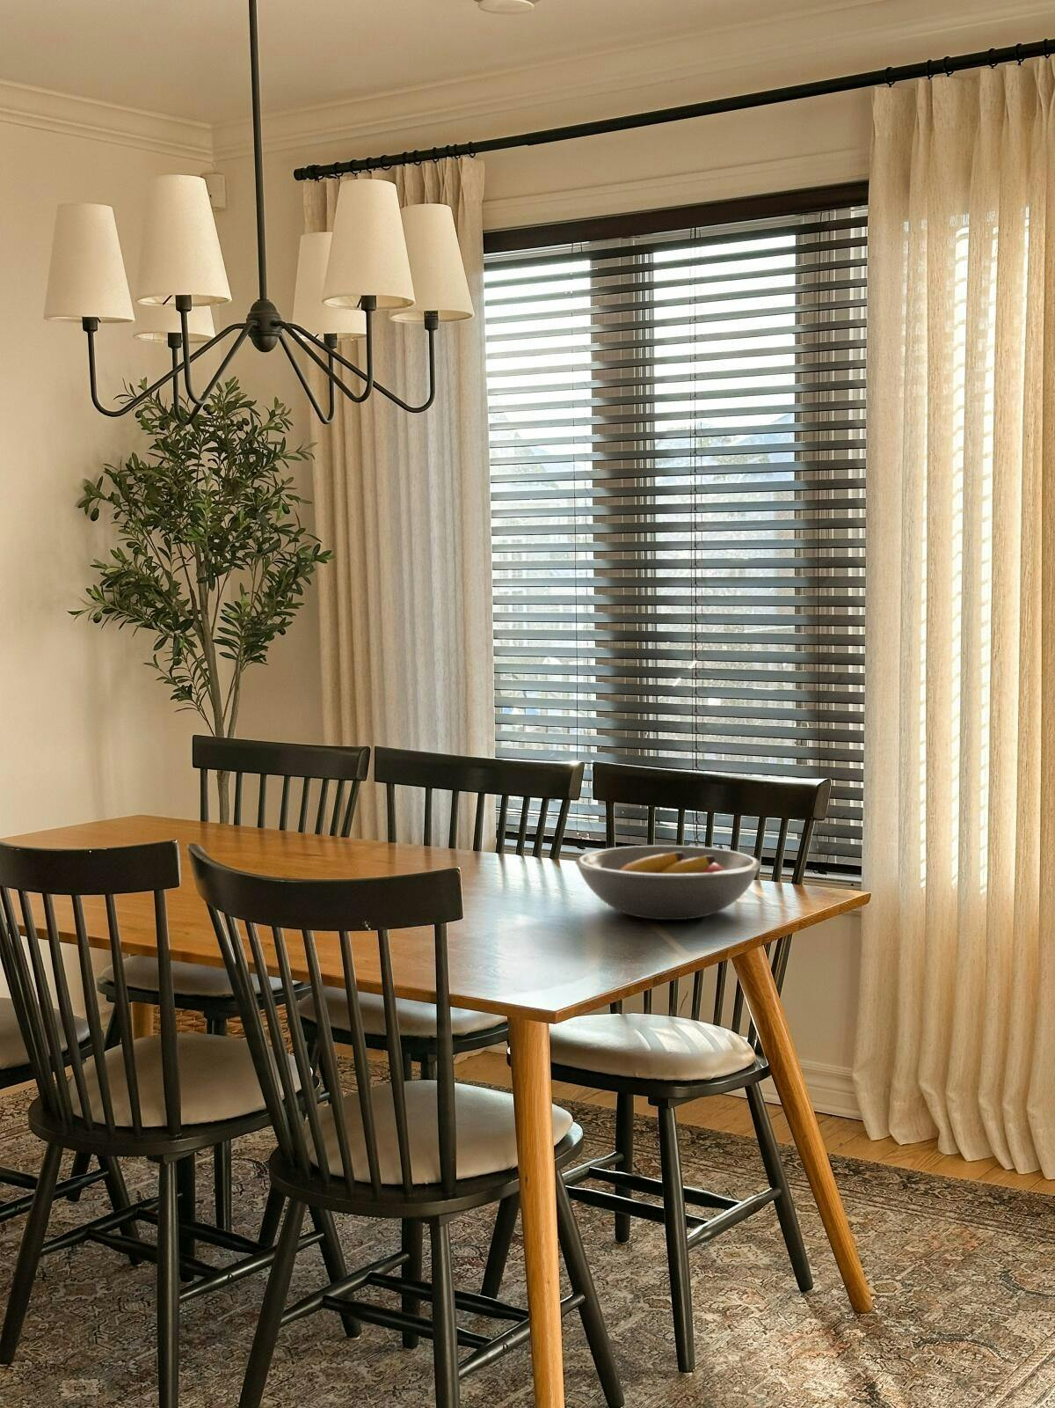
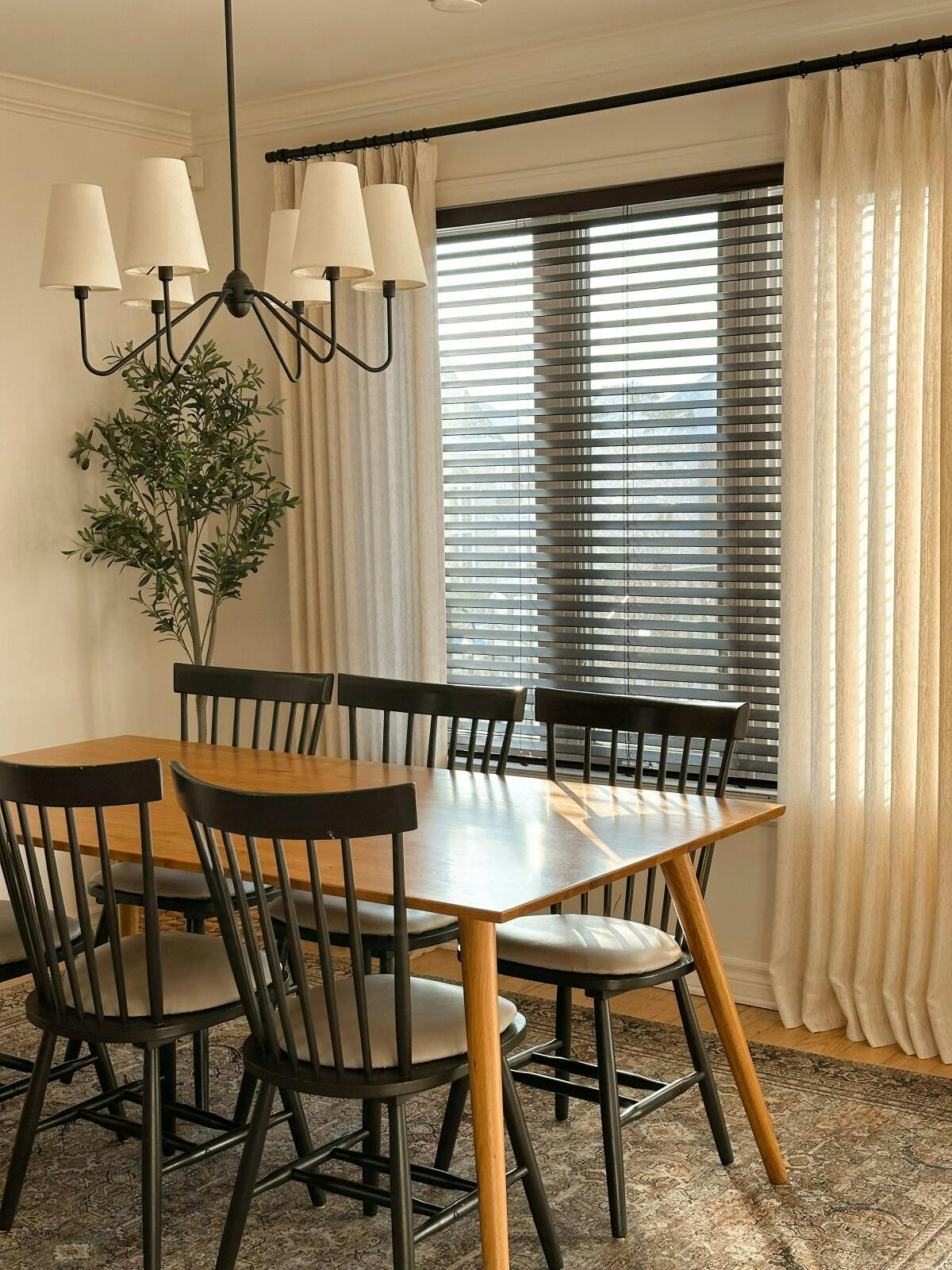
- fruit bowl (667, 879)
